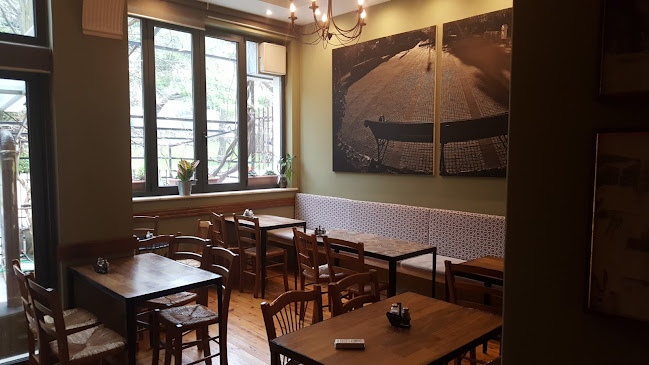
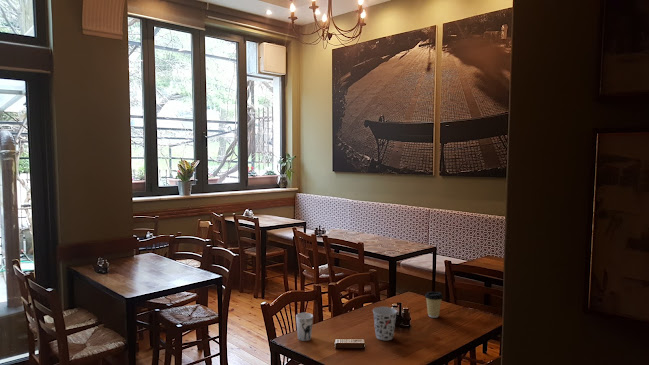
+ coffee cup (433, 304)
+ cup (304, 326)
+ cup (384, 323)
